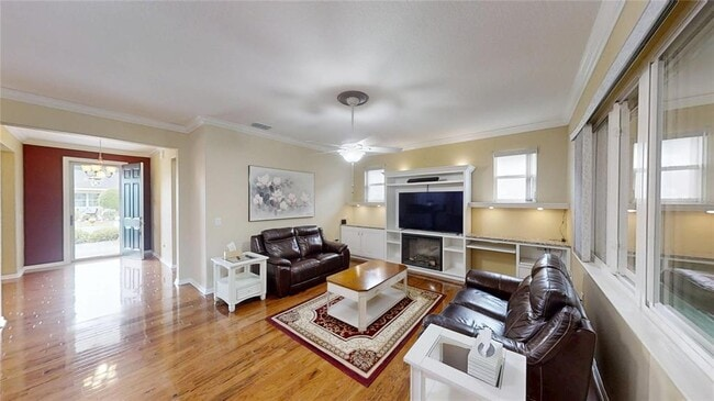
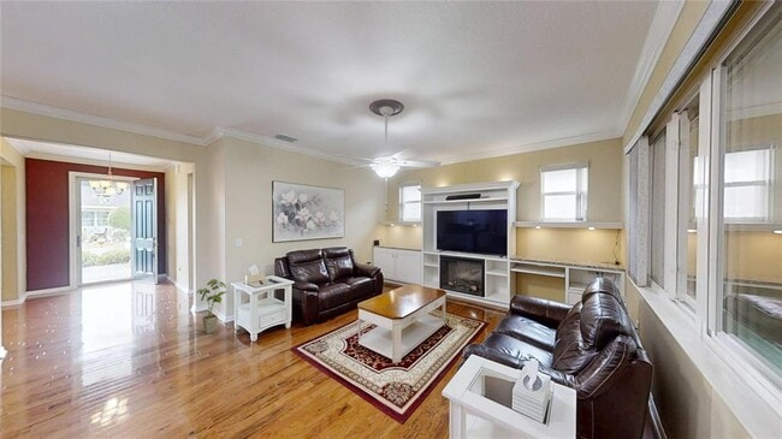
+ house plant (212, 304)
